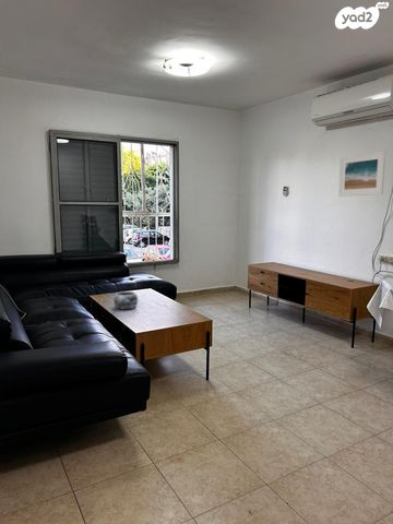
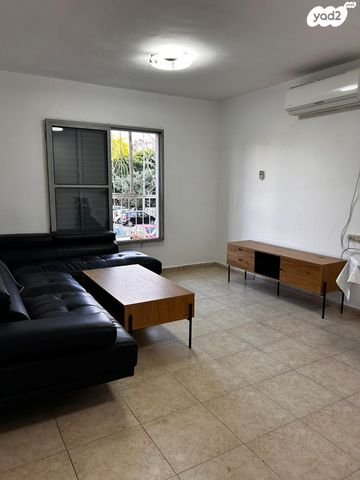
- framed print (360, 175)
- decorative bowl (126, 300)
